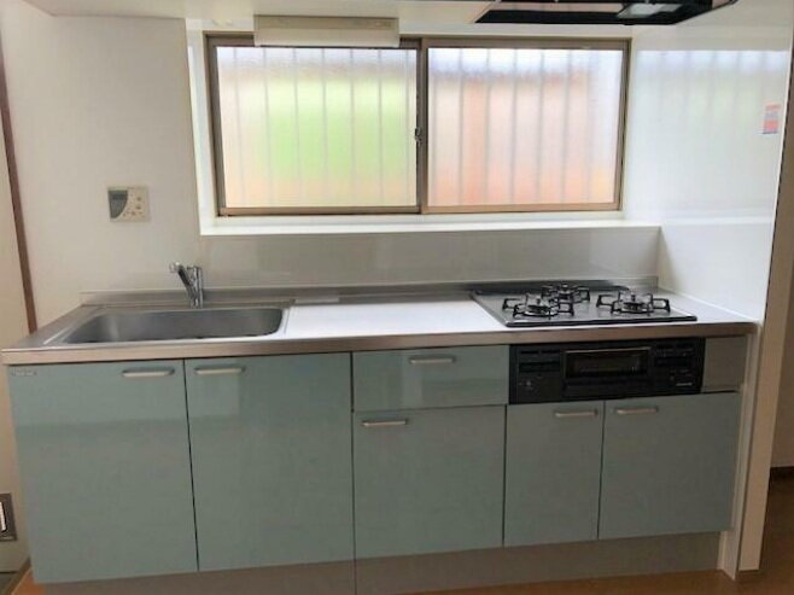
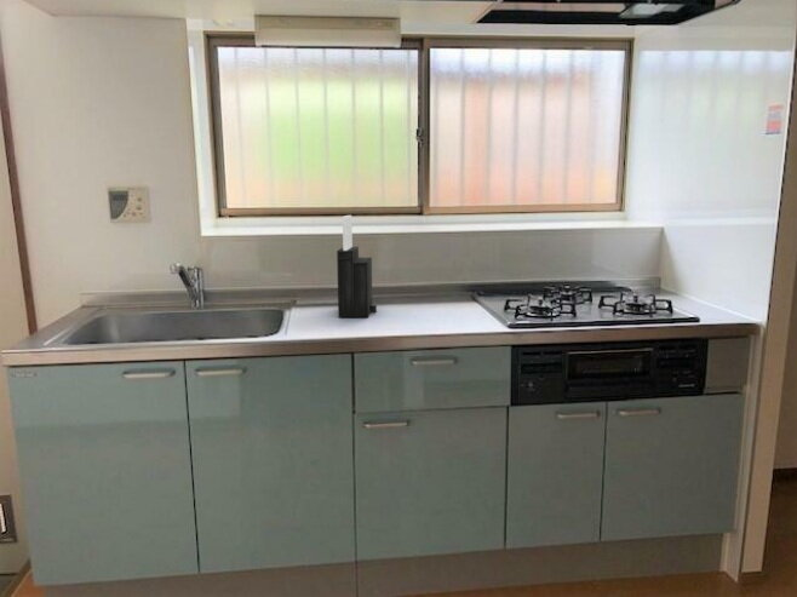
+ knife block (357, 264)
